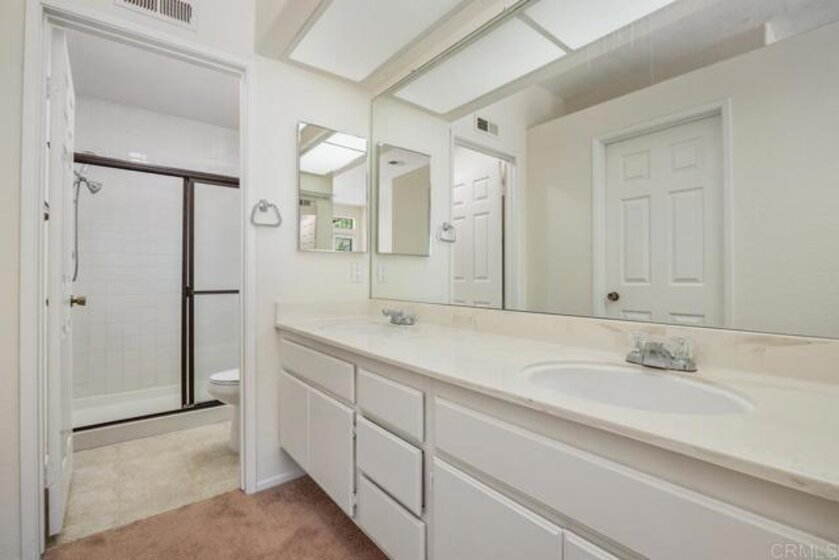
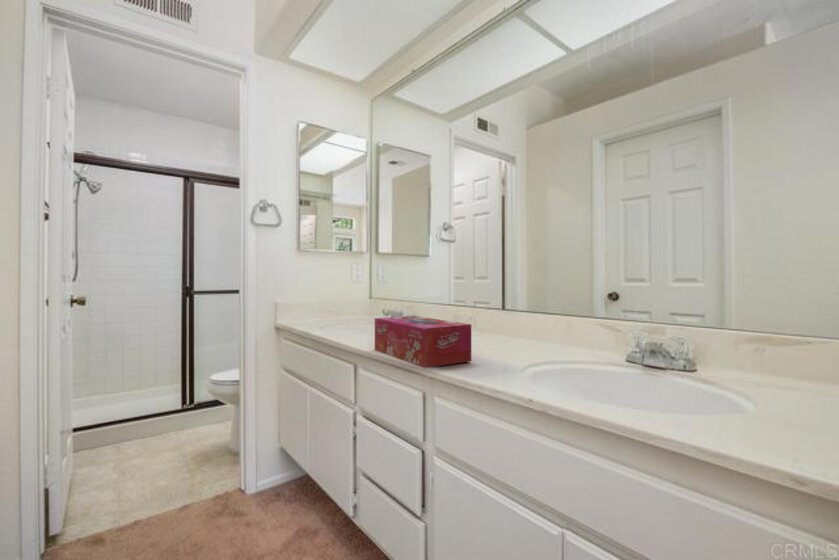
+ tissue box (419, 338)
